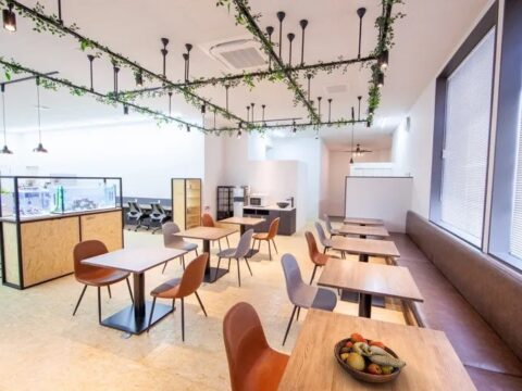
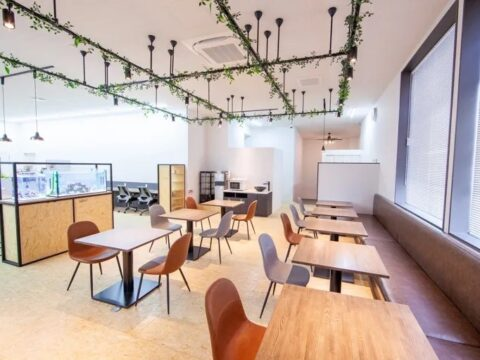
- fruit bowl (368, 352)
